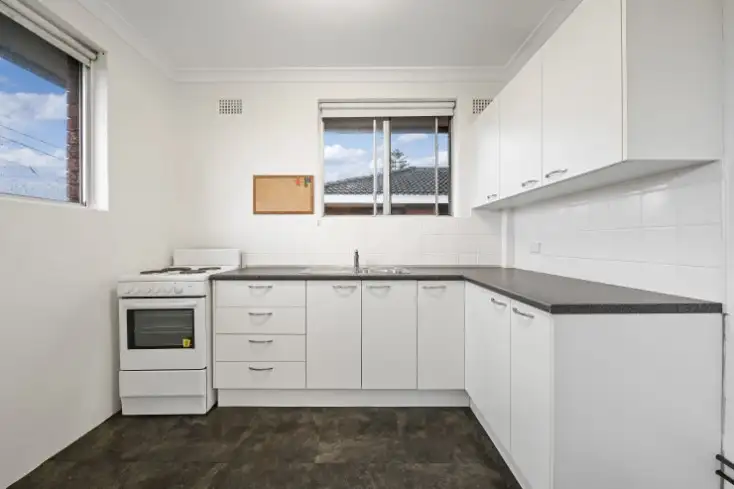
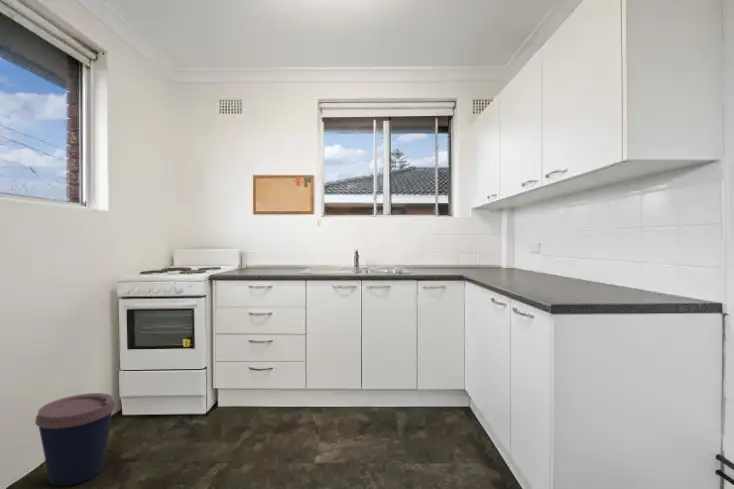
+ coffee cup (77, 438)
